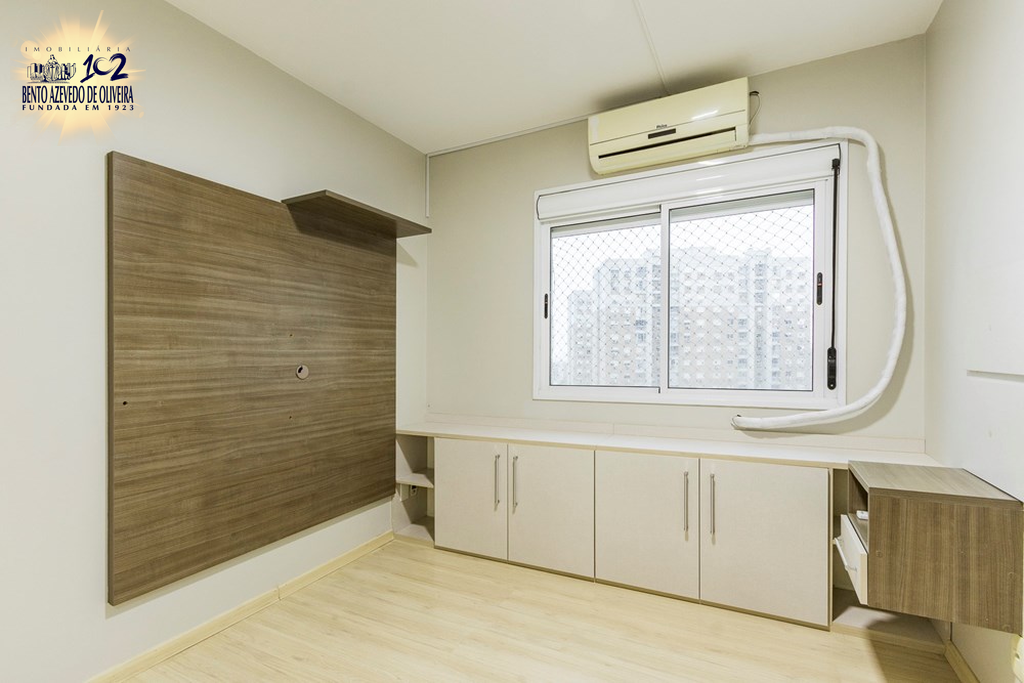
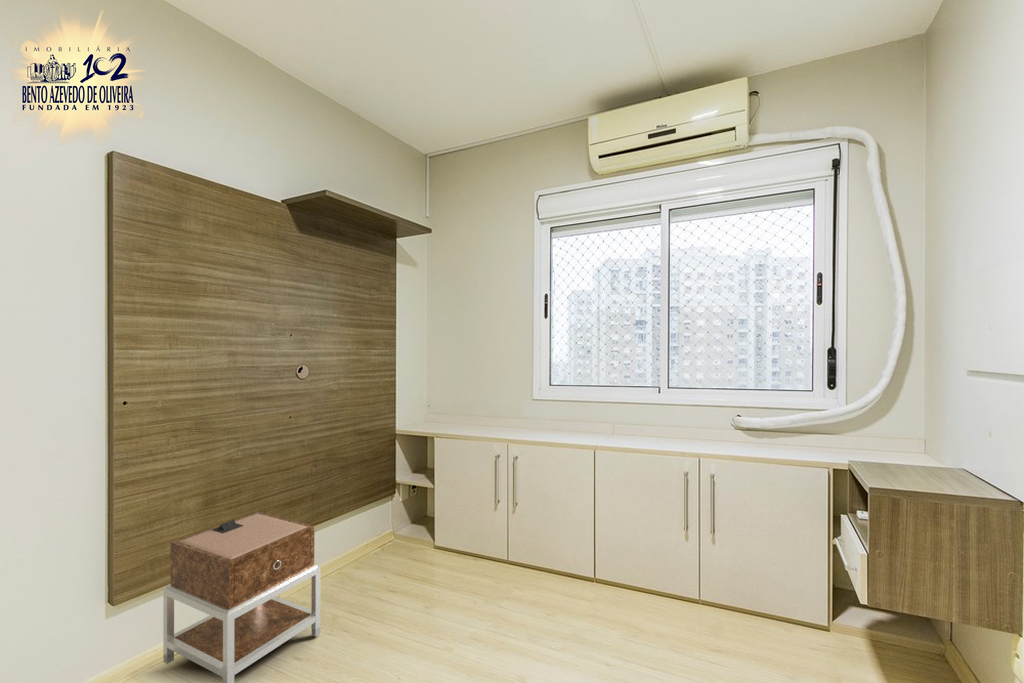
+ nightstand (245, 587)
